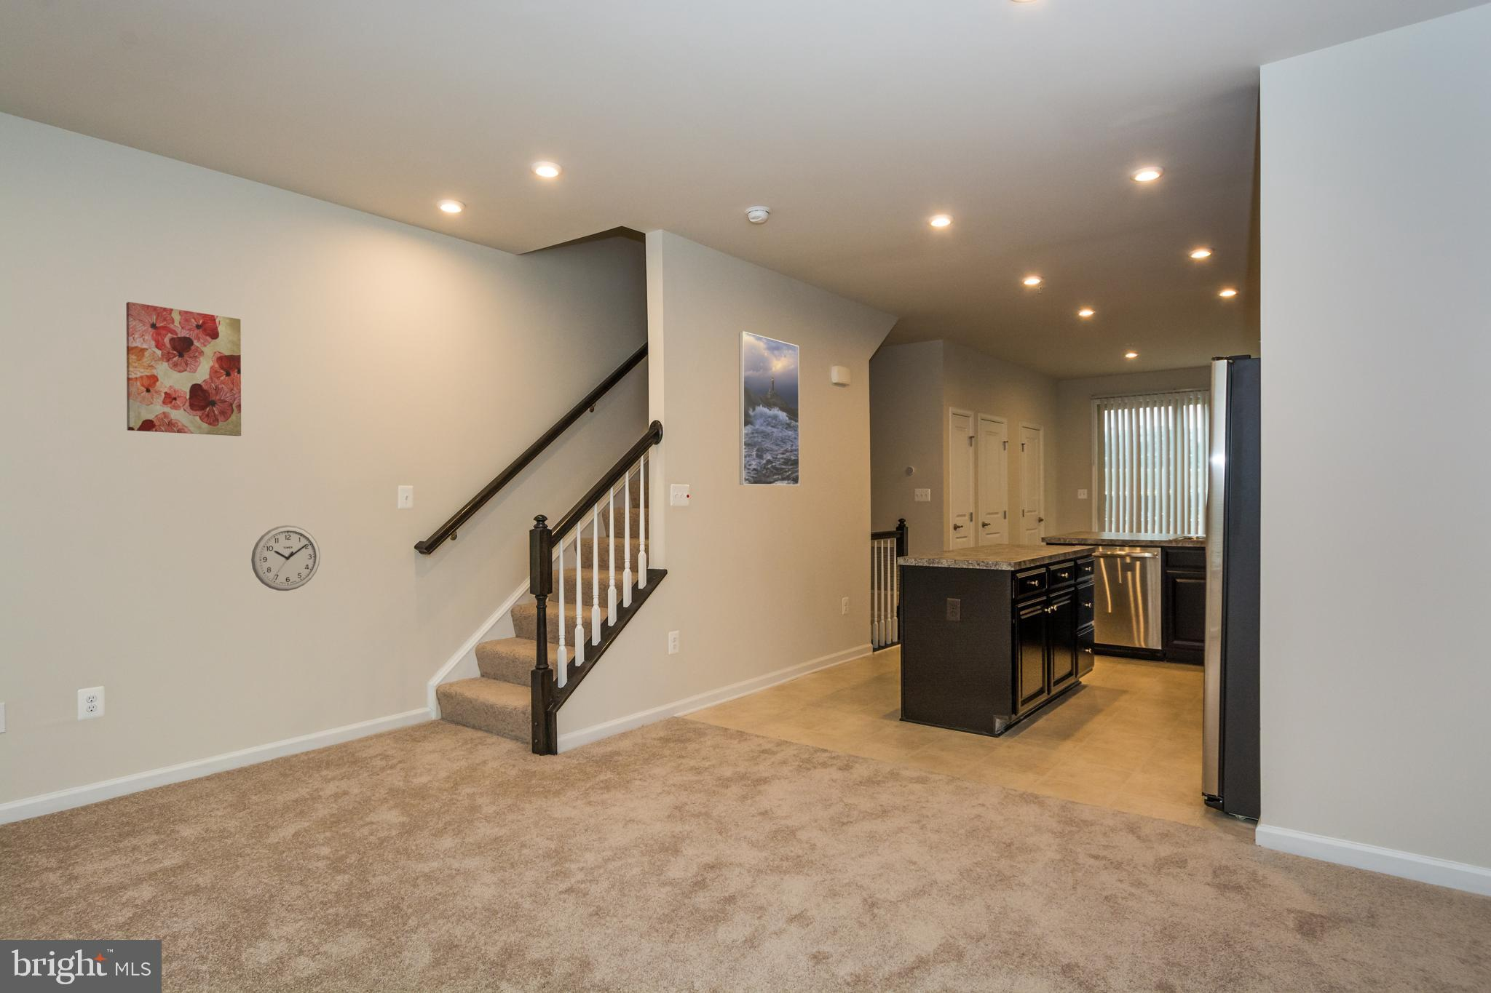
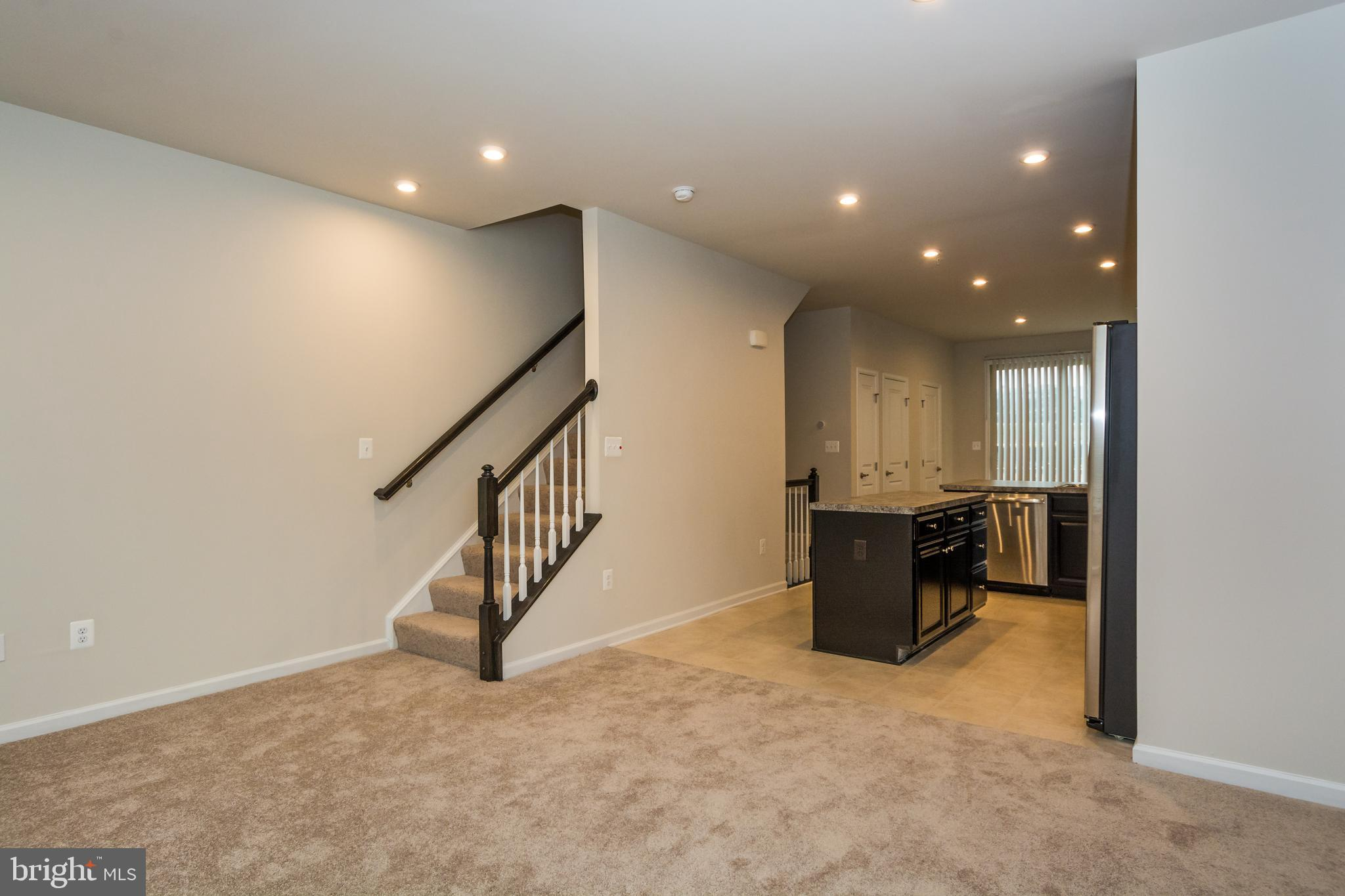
- wall clock (287, 557)
- wall art (186, 371)
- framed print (770, 412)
